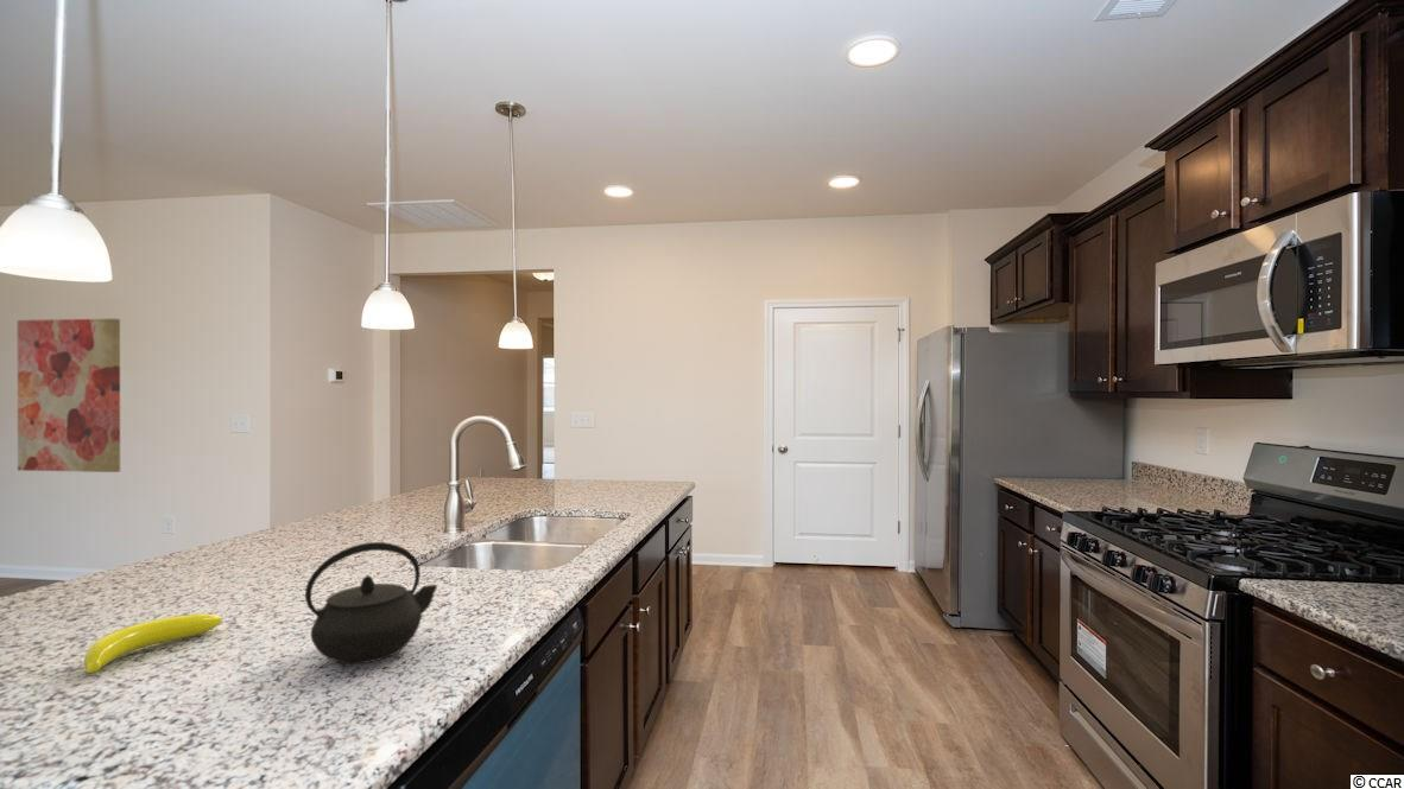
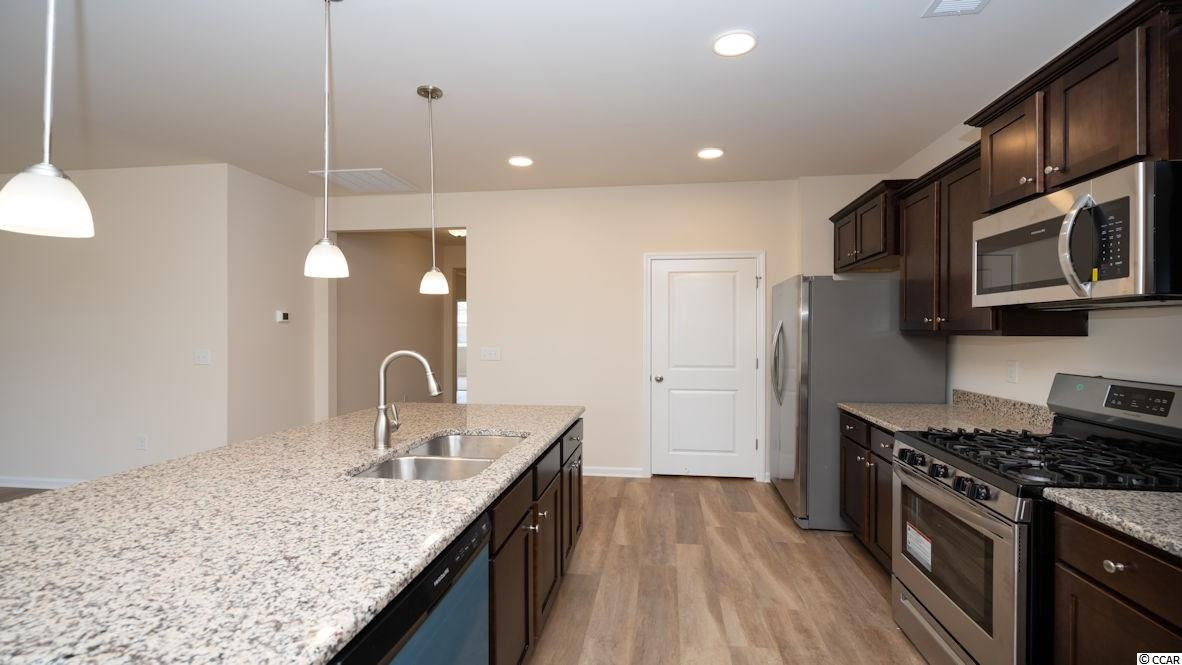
- kettle (375, 596)
- wall art (68, 395)
- banana (158, 636)
